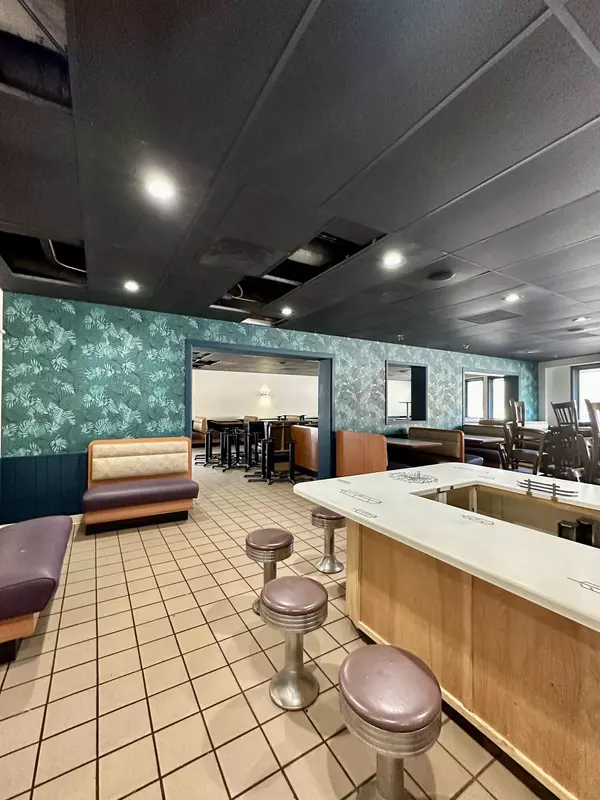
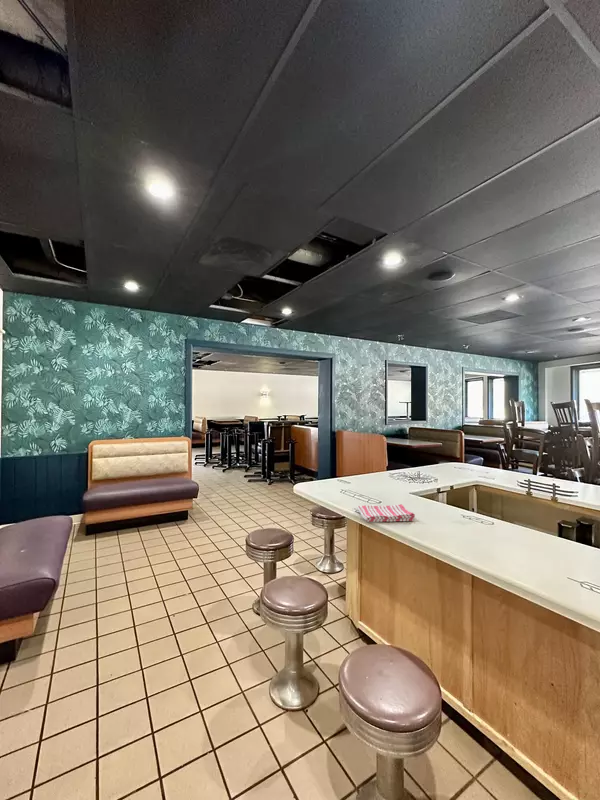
+ dish towel (384, 511)
